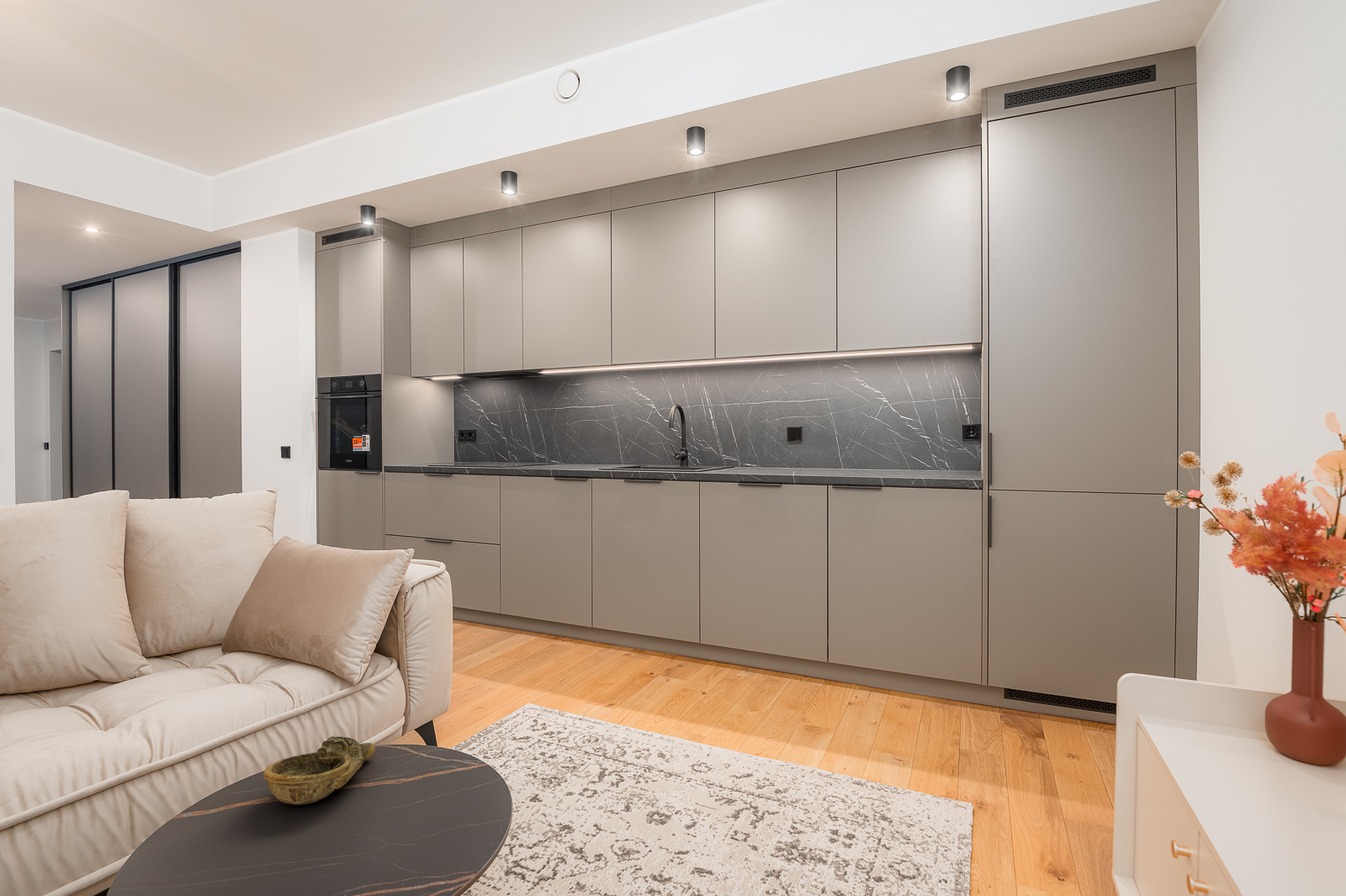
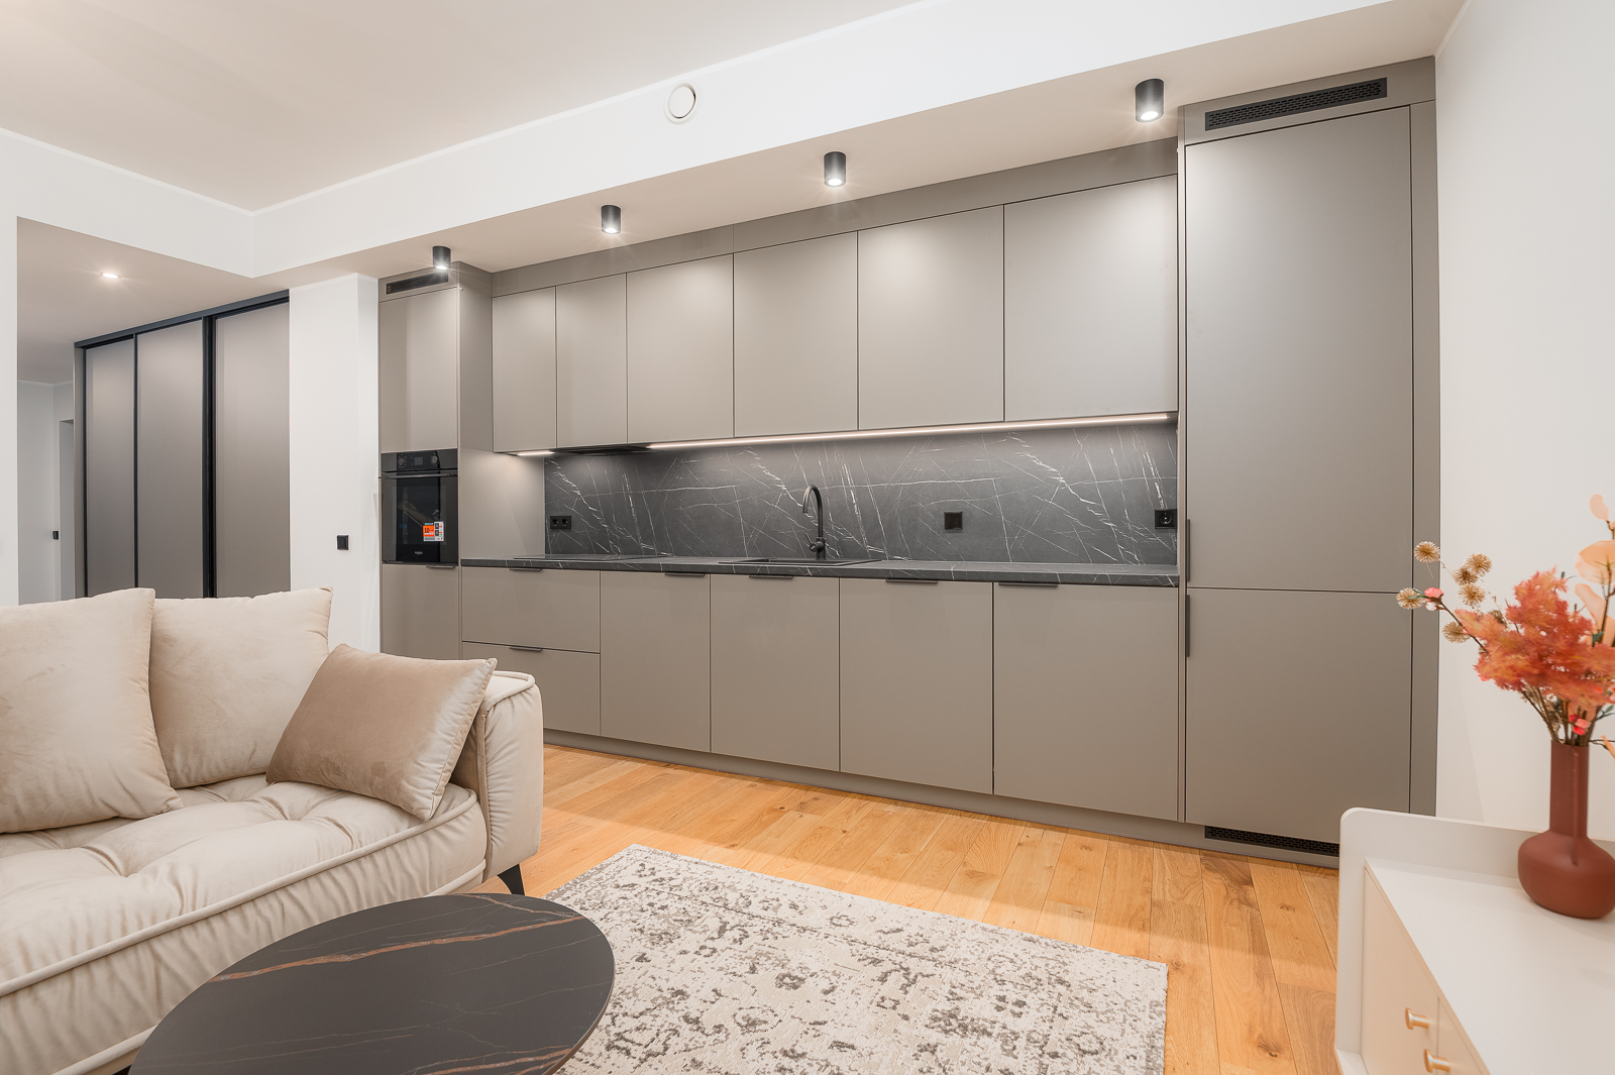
- decorative bowl (327, 762)
